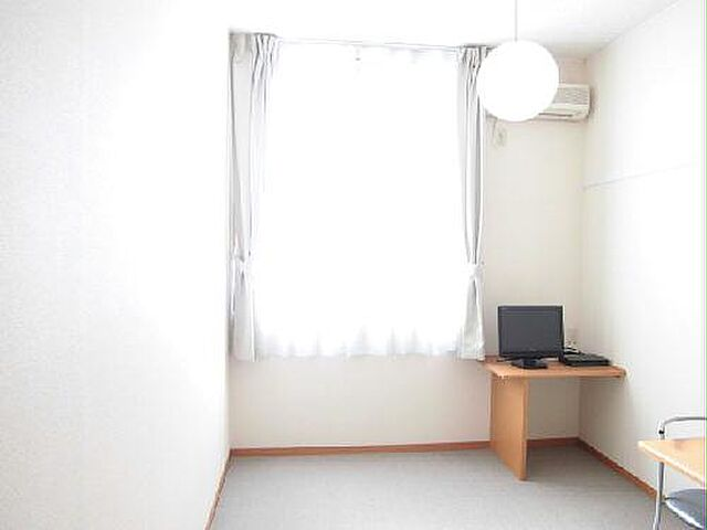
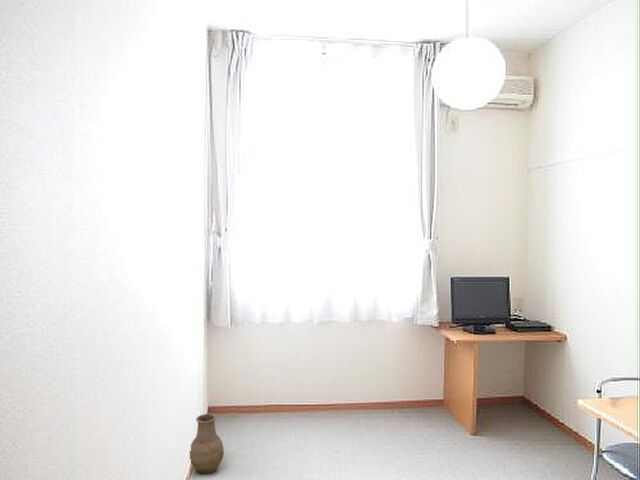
+ vase (206, 443)
